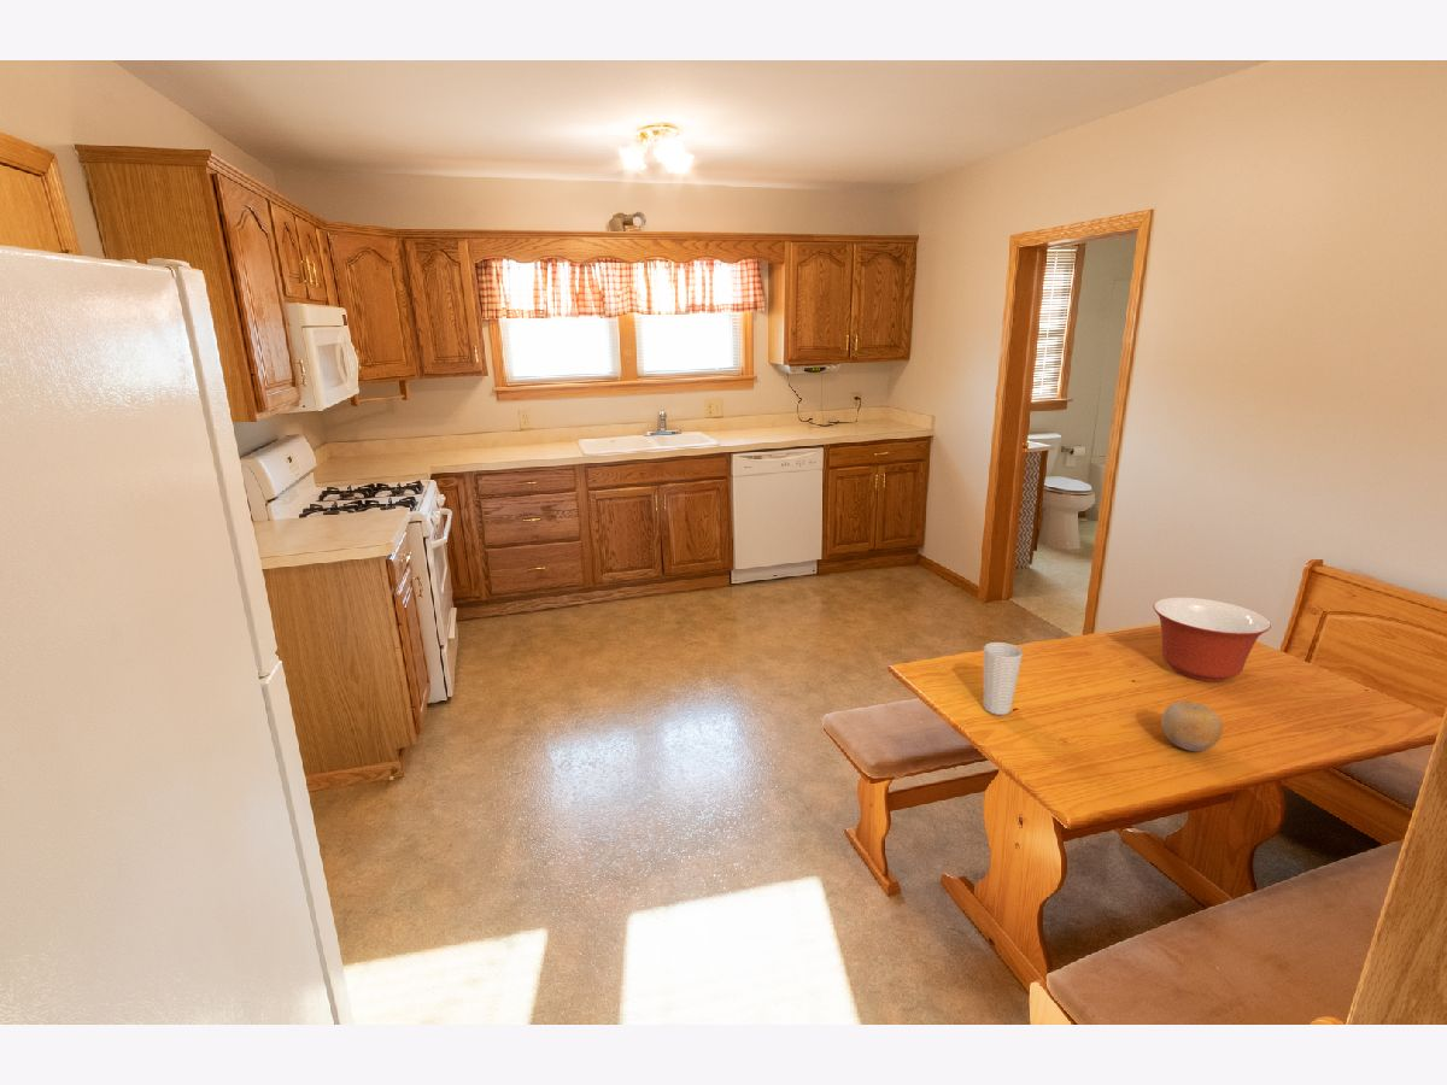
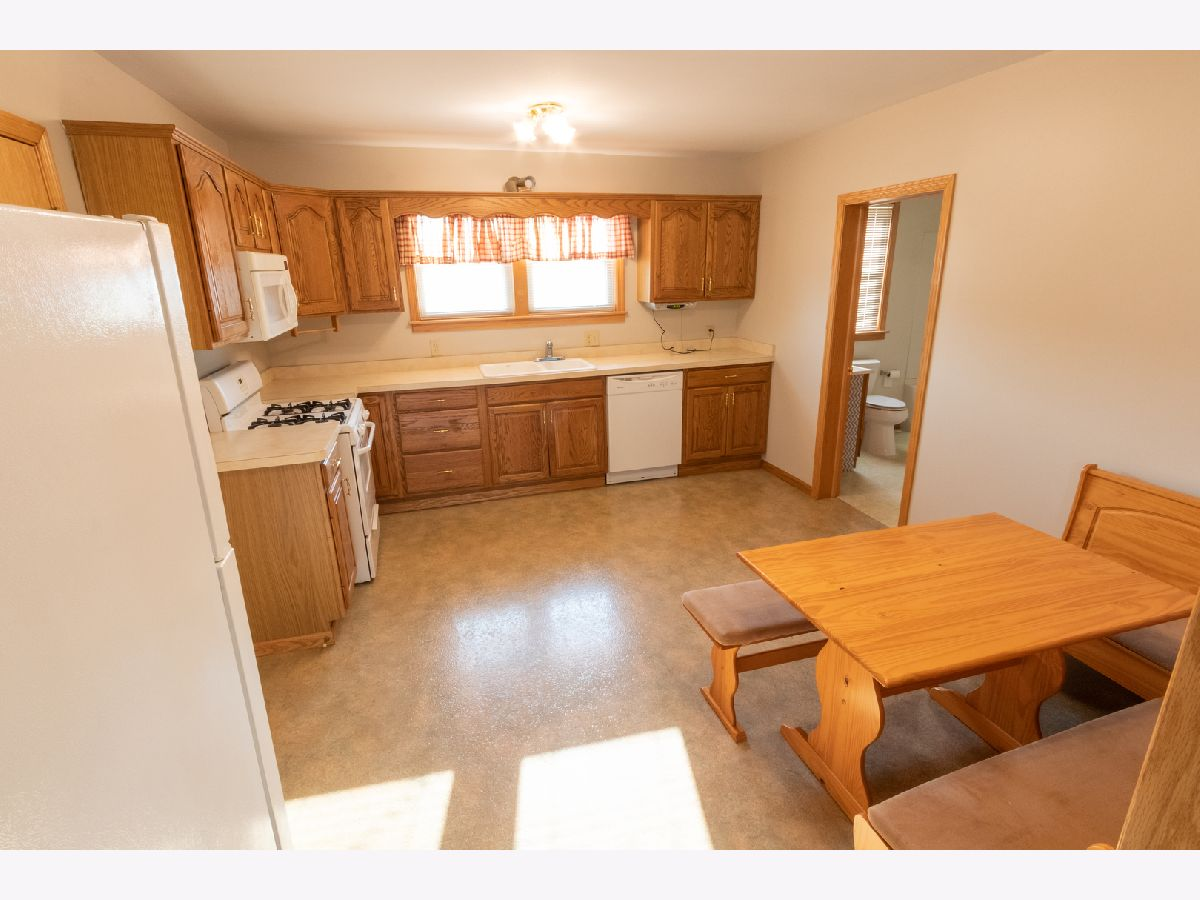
- mixing bowl (1203, 643)
- cup (1000, 679)
- fruit (1190, 726)
